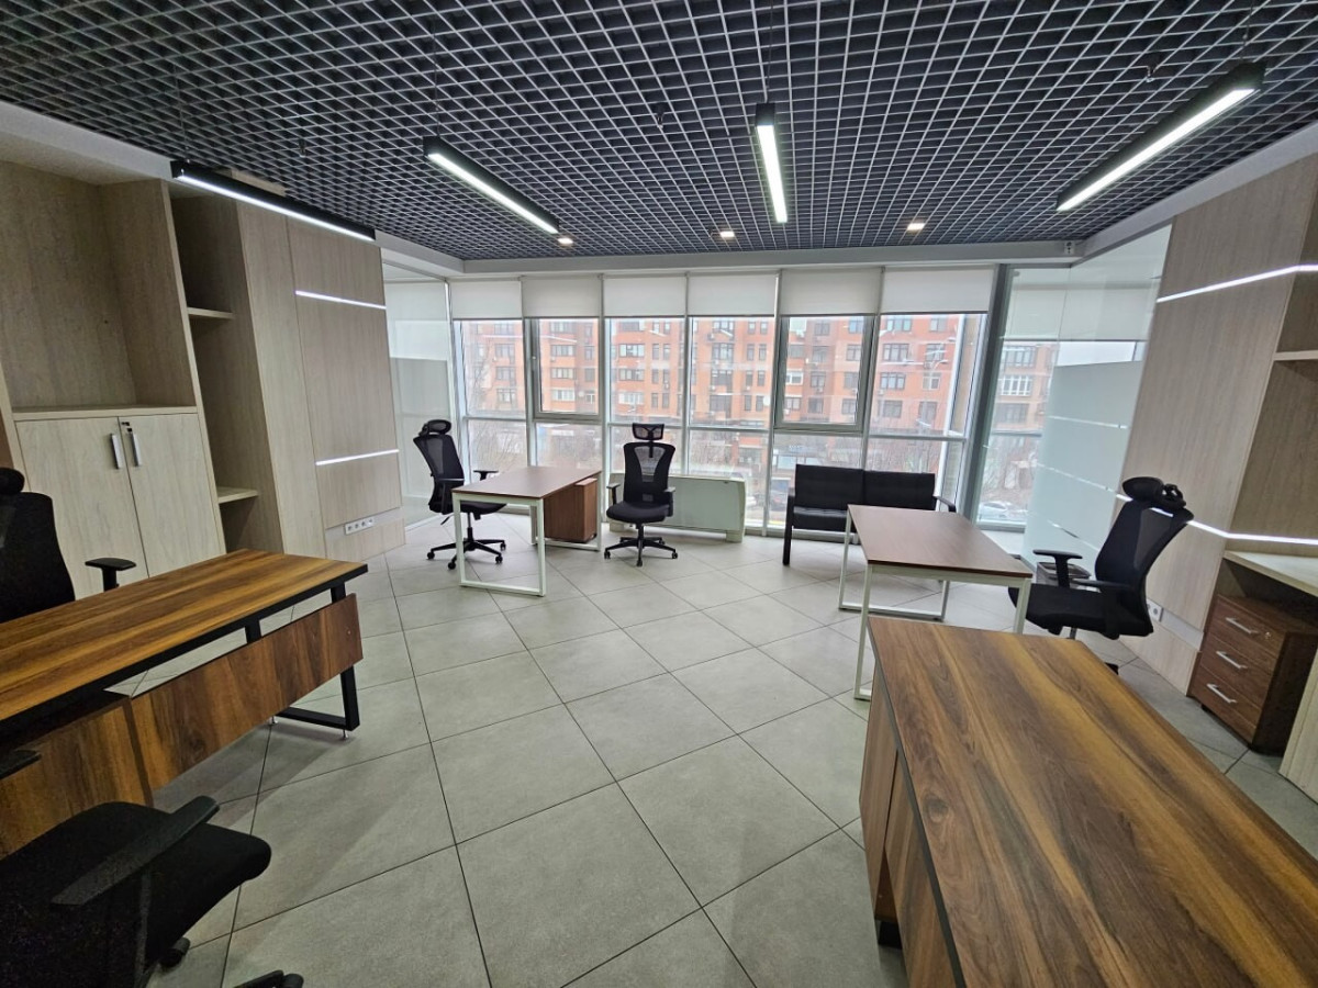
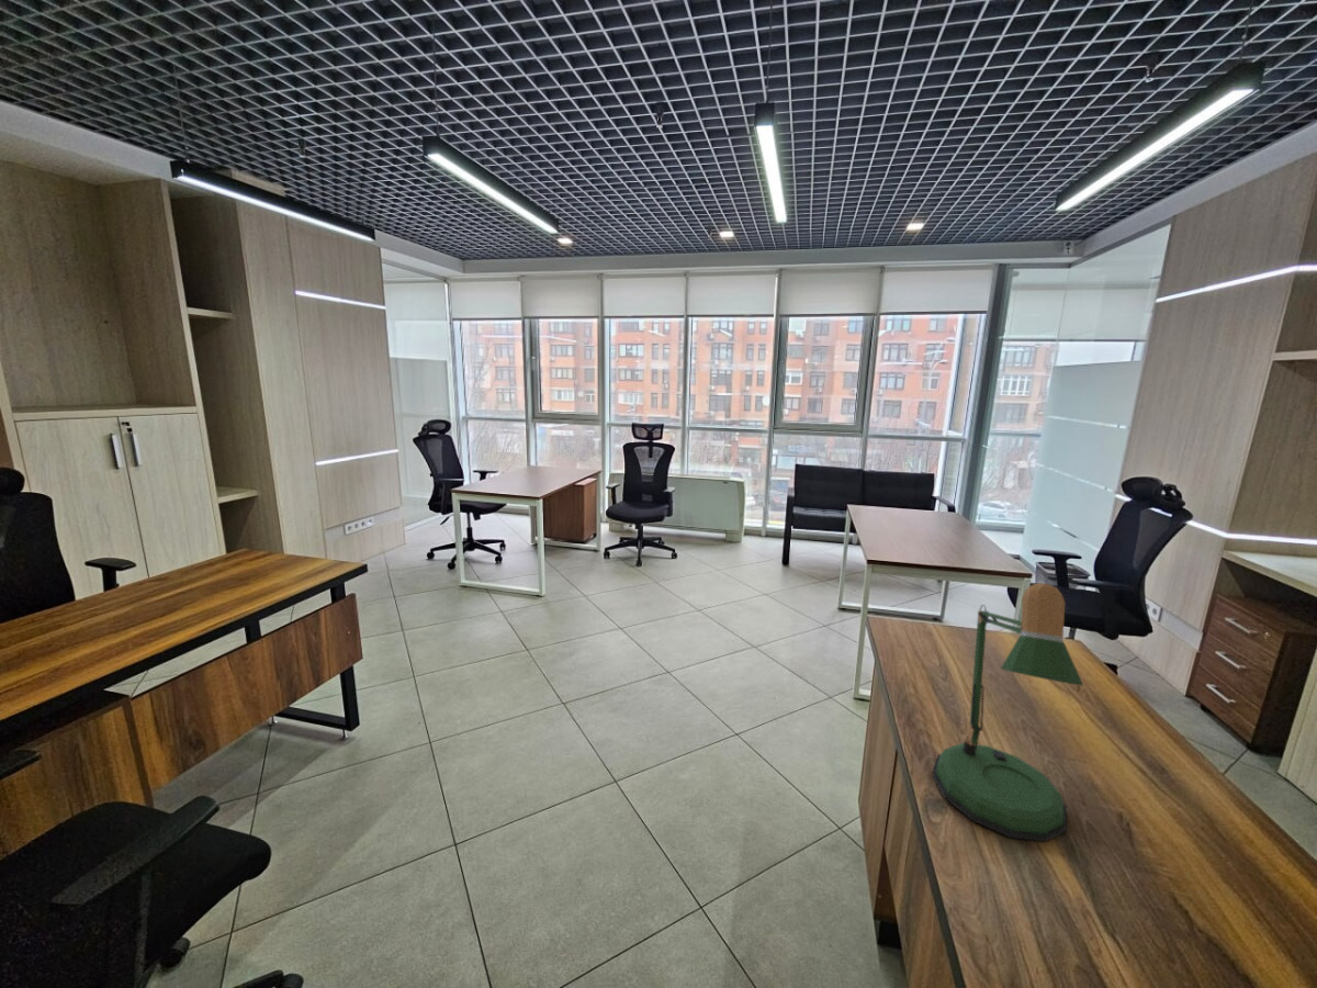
+ desk lamp (1028, 675)
